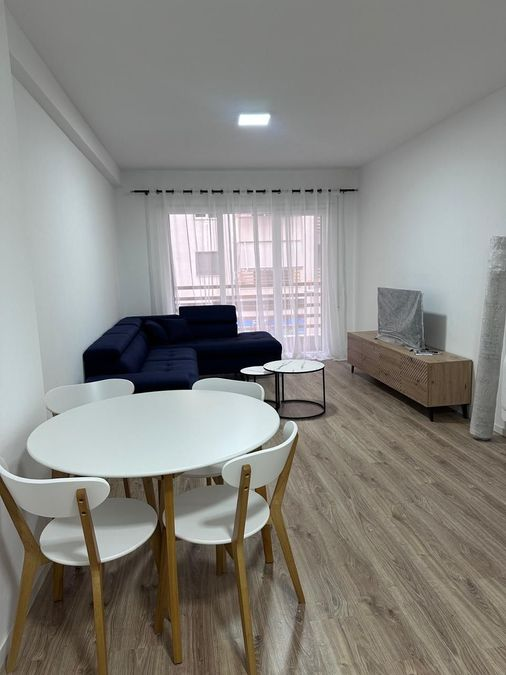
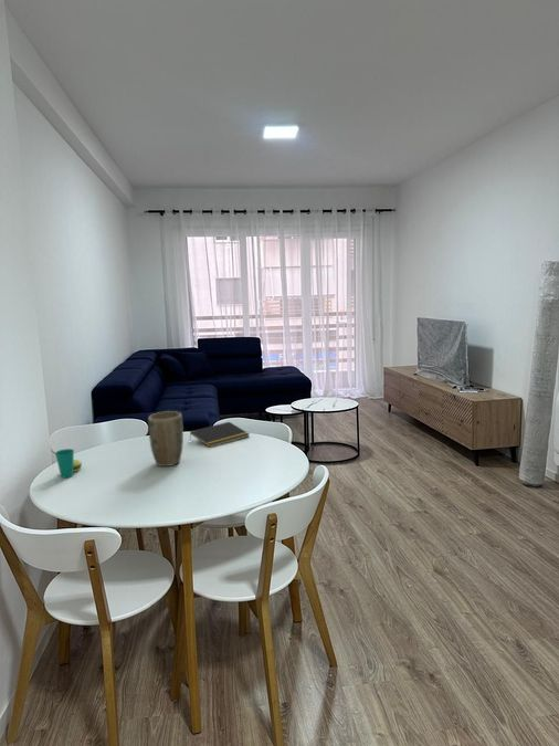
+ cup (68, 461)
+ plant pot (167, 439)
+ notepad (220, 433)
